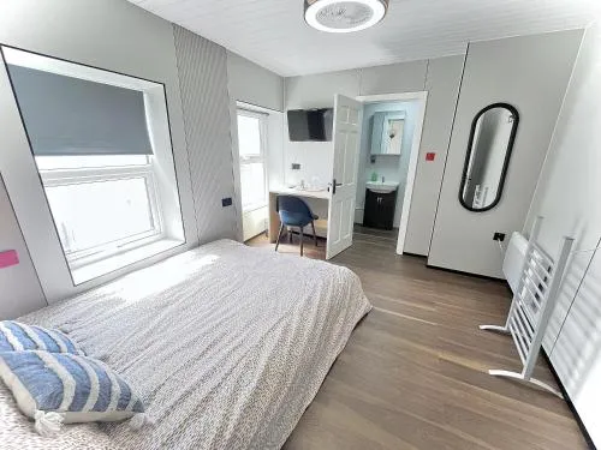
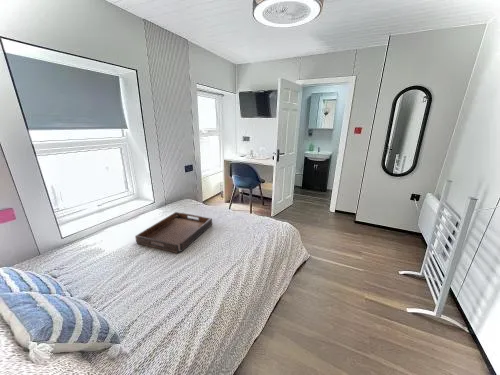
+ serving tray (177, 229)
